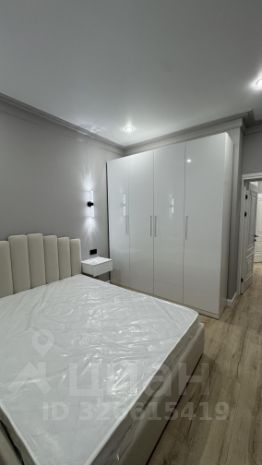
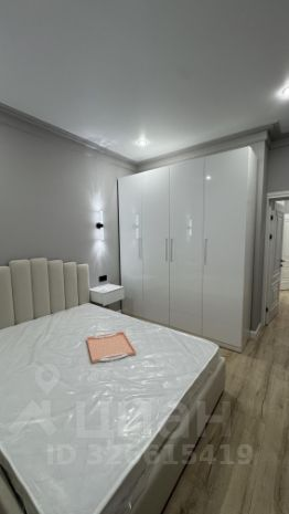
+ serving tray (109, 345)
